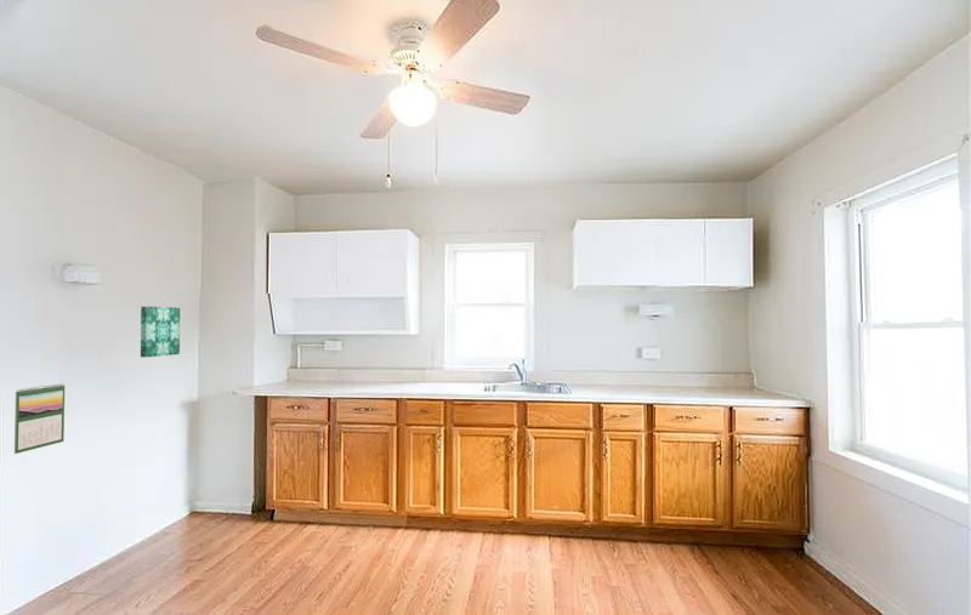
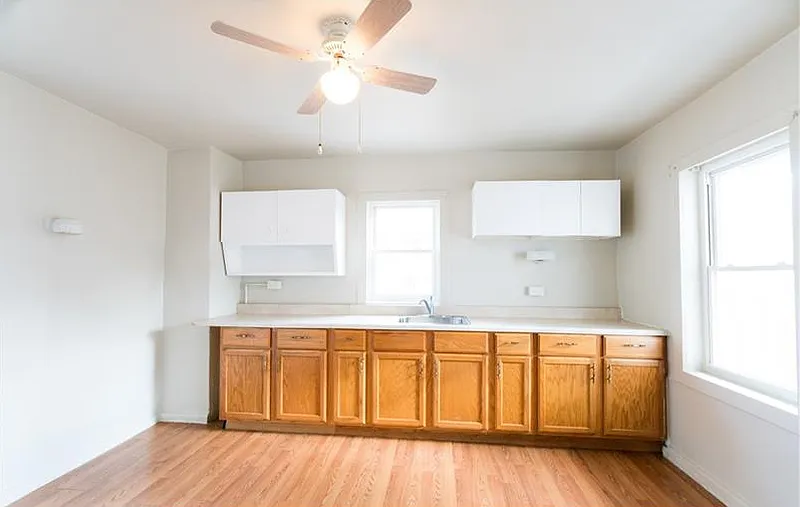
- calendar (40, 416)
- wall art (160, 331)
